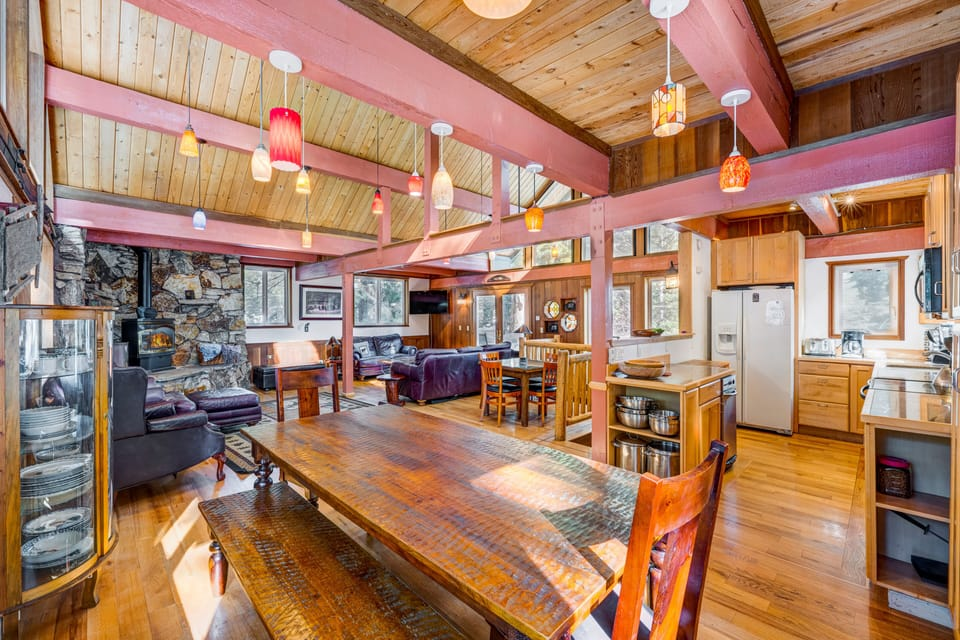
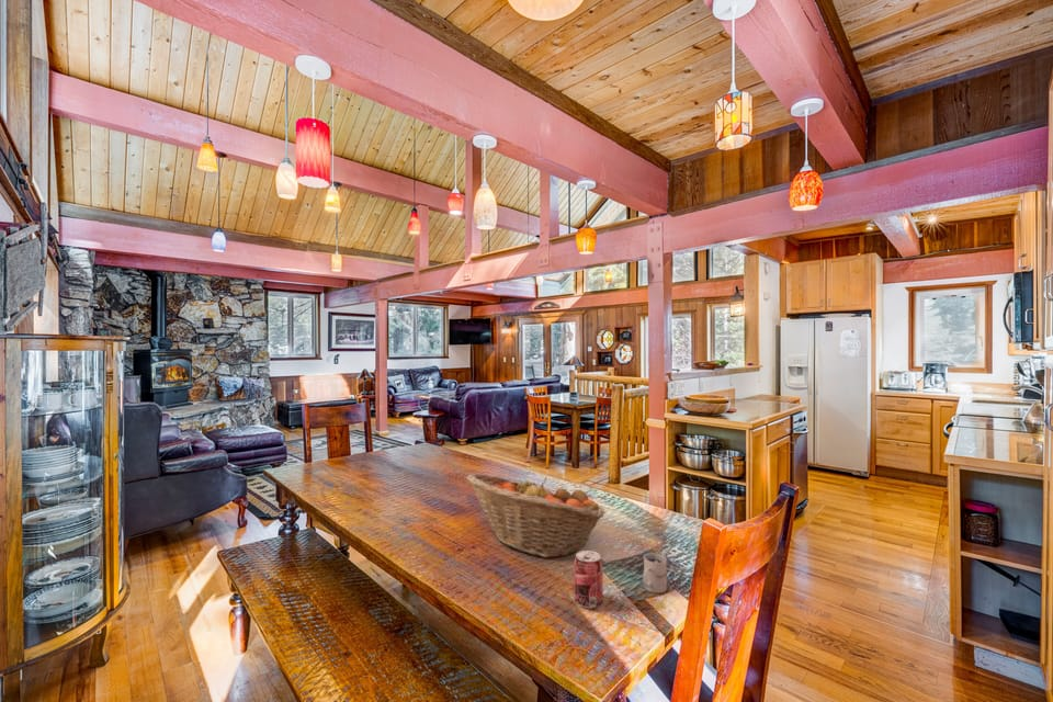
+ fruit basket (533, 505)
+ mug (652, 566)
+ beverage can (588, 578)
